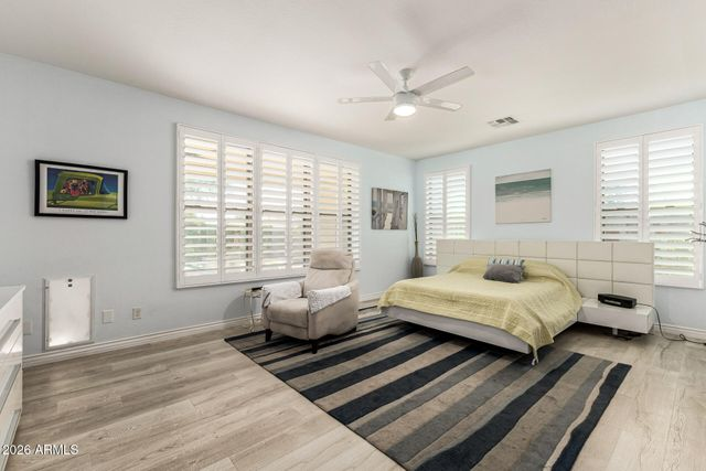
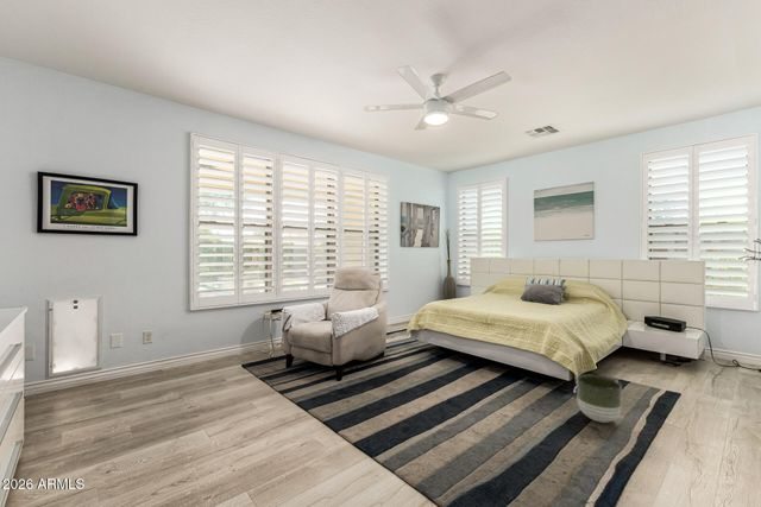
+ planter (598, 400)
